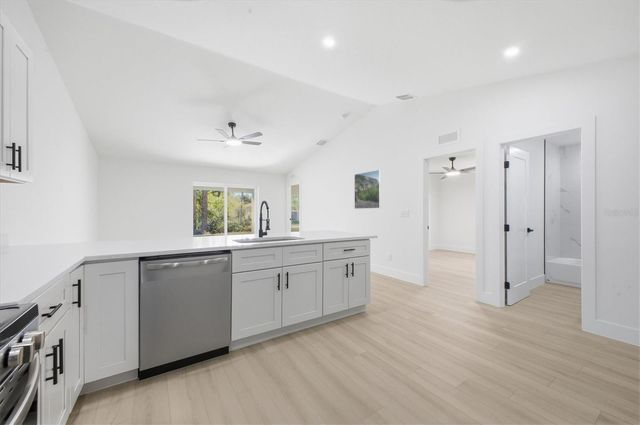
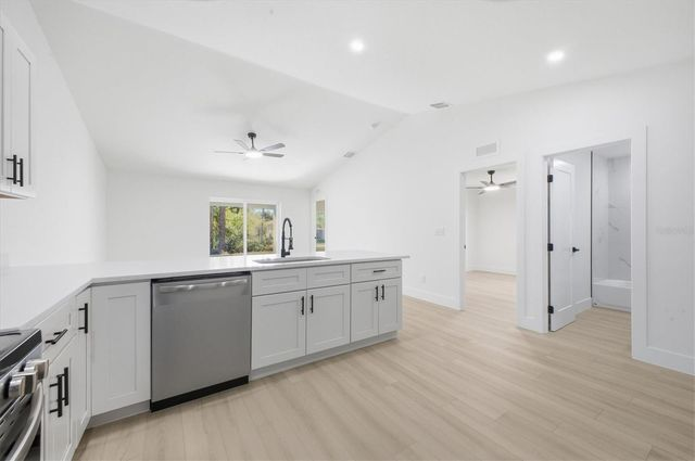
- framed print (366, 190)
